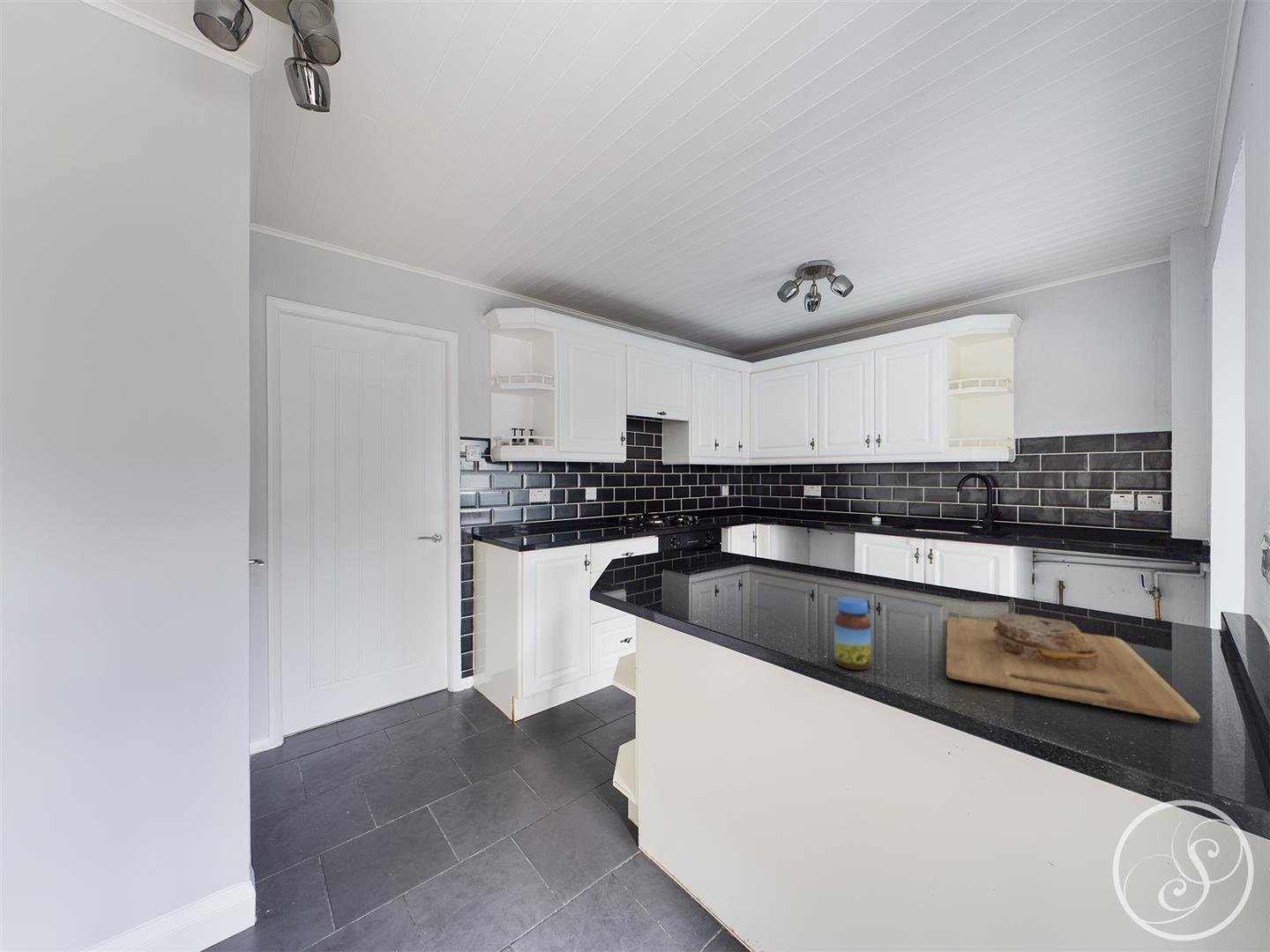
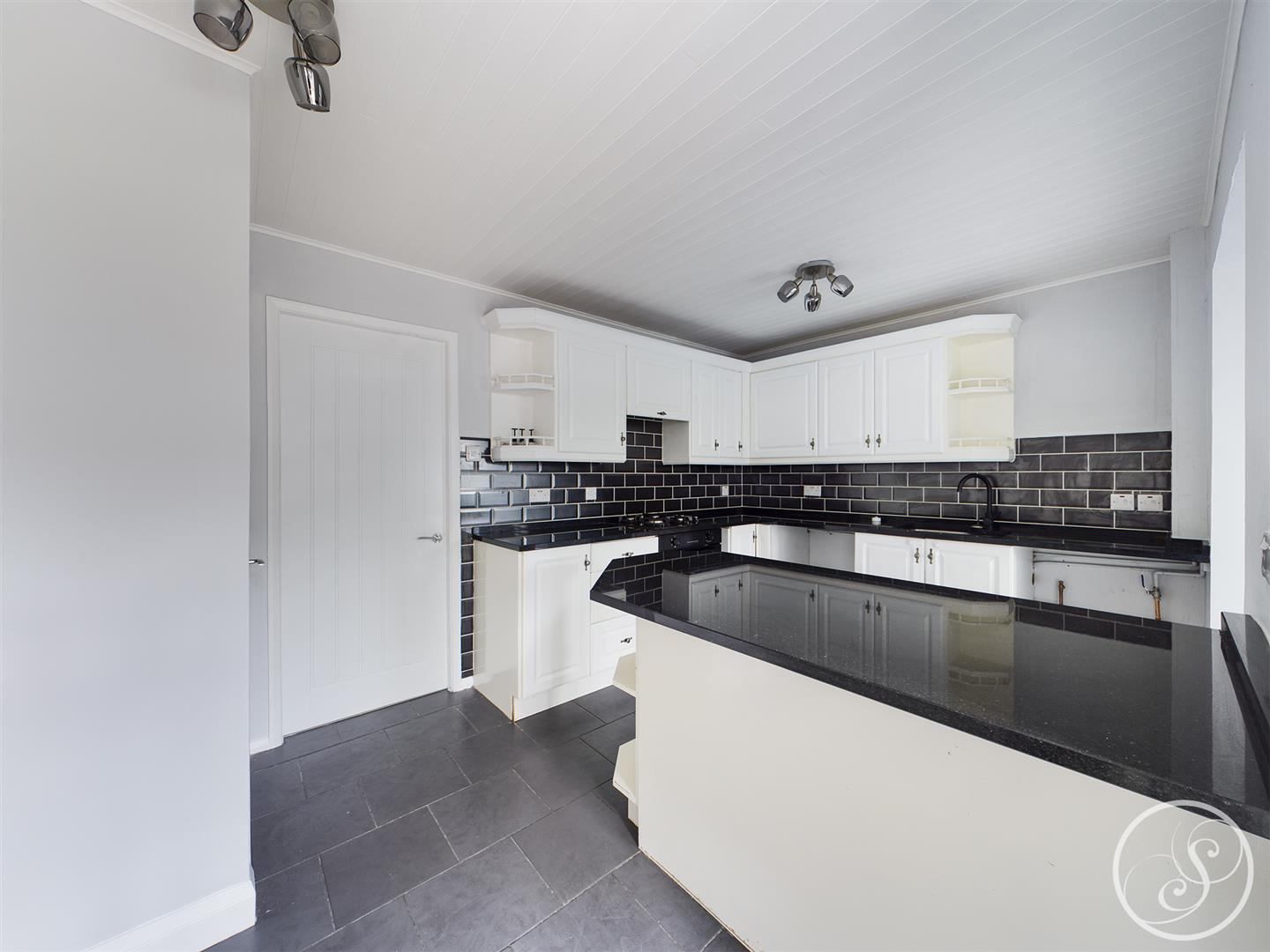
- jar (852, 631)
- cutting board (1042, 638)
